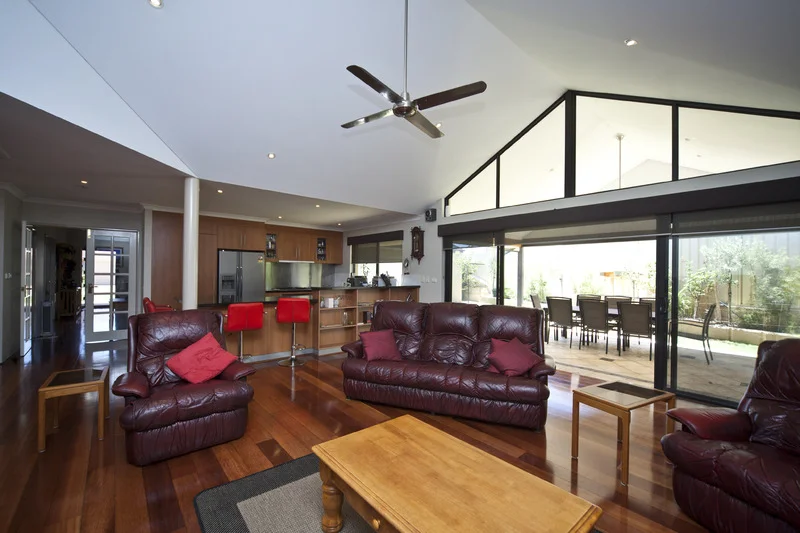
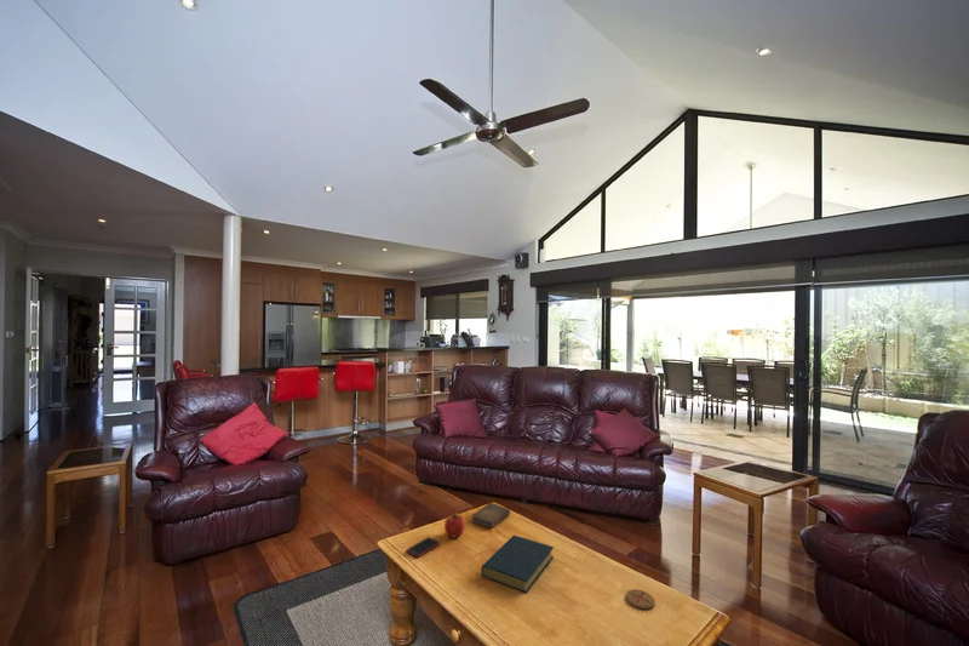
+ book (491, 514)
+ coaster (640, 599)
+ cell phone (423, 547)
+ hardback book (518, 560)
+ apple (454, 524)
